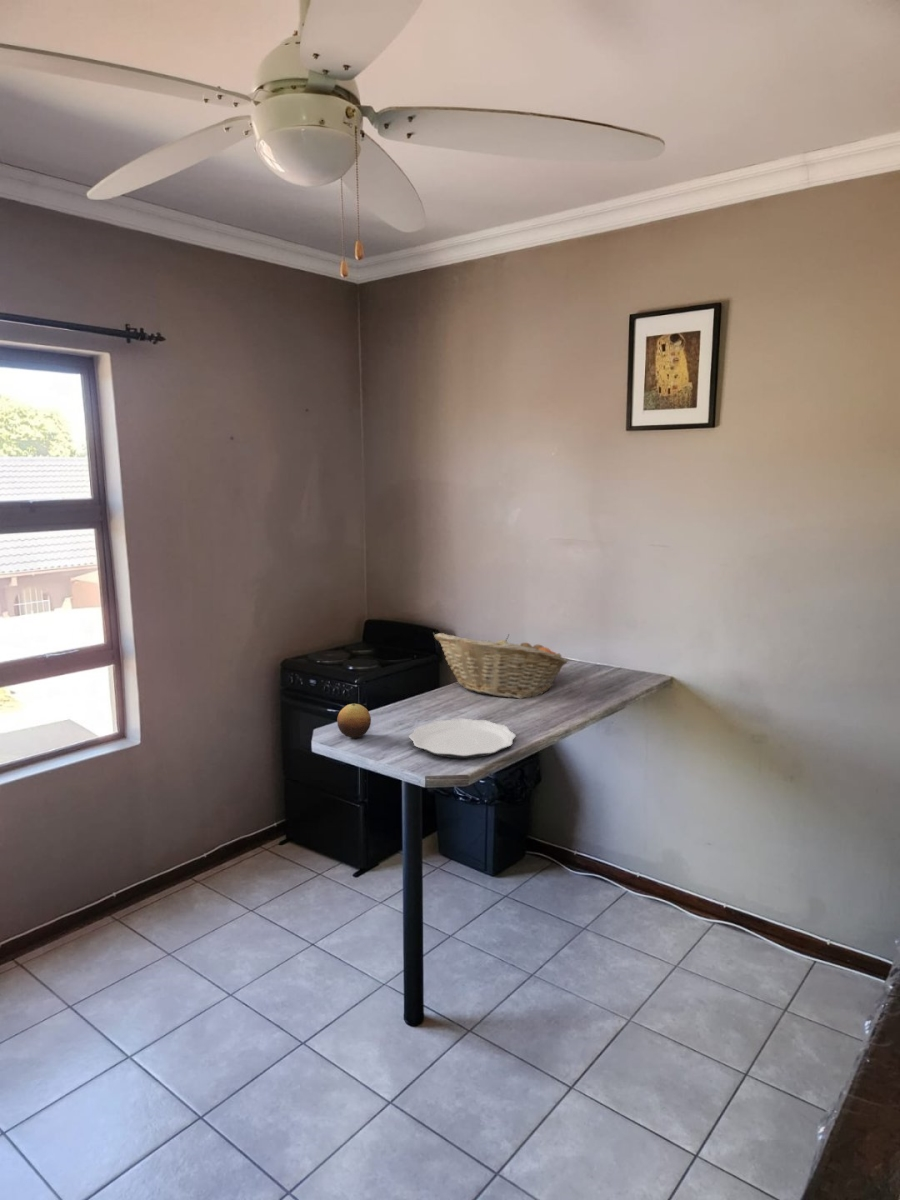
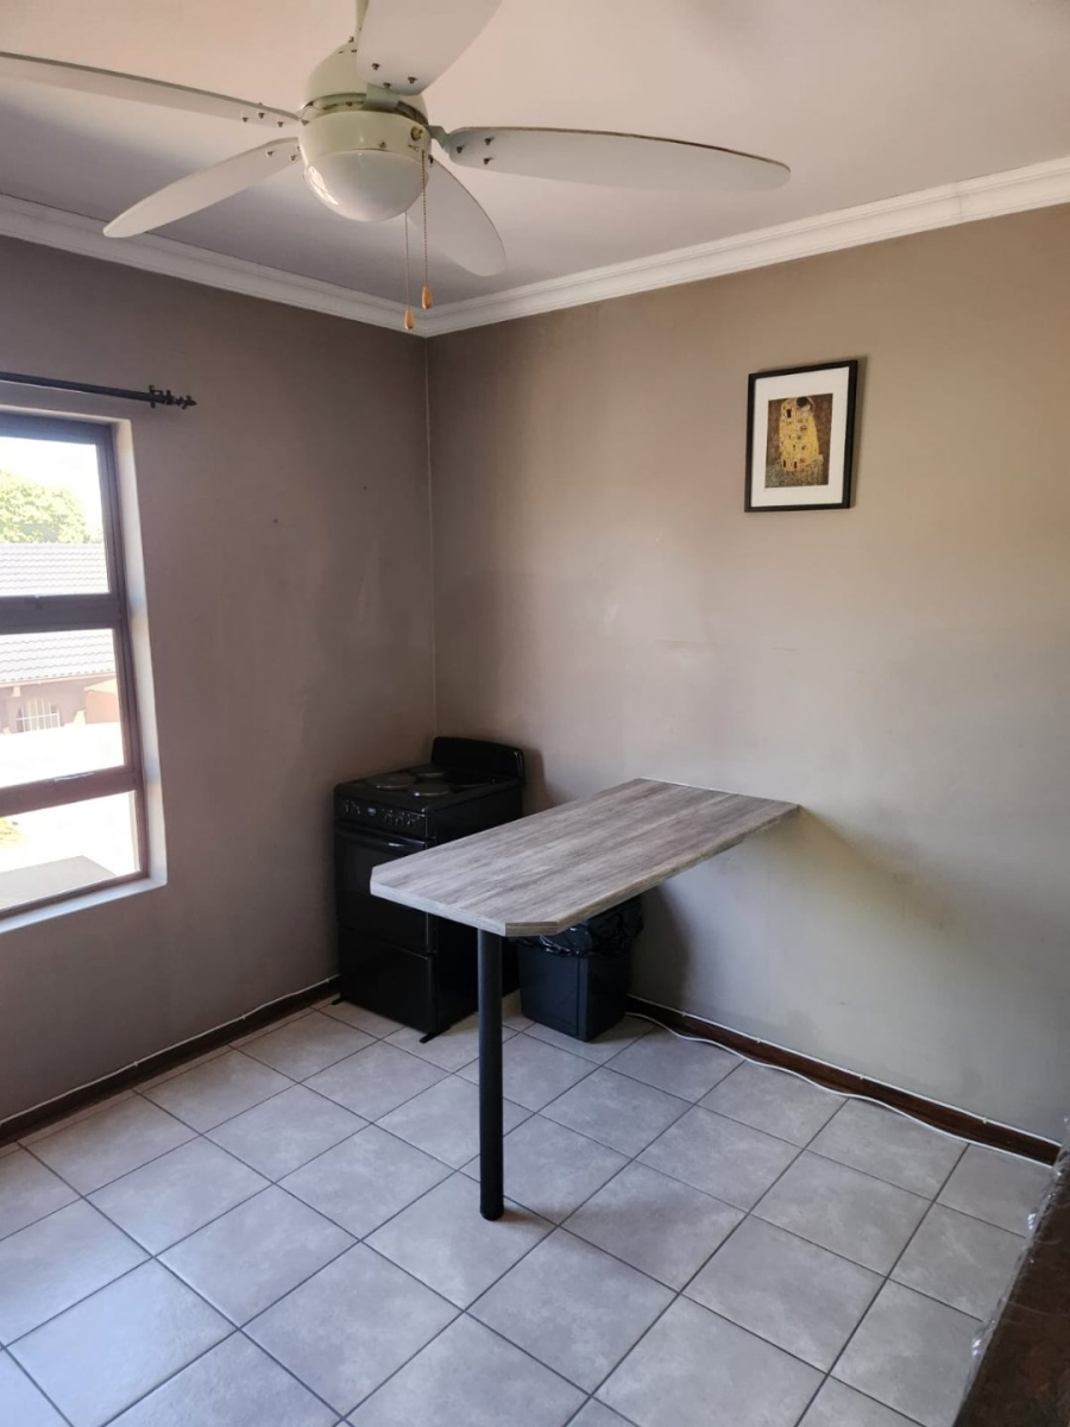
- fruit (354, 720)
- fruit basket (499, 658)
- plate (462, 739)
